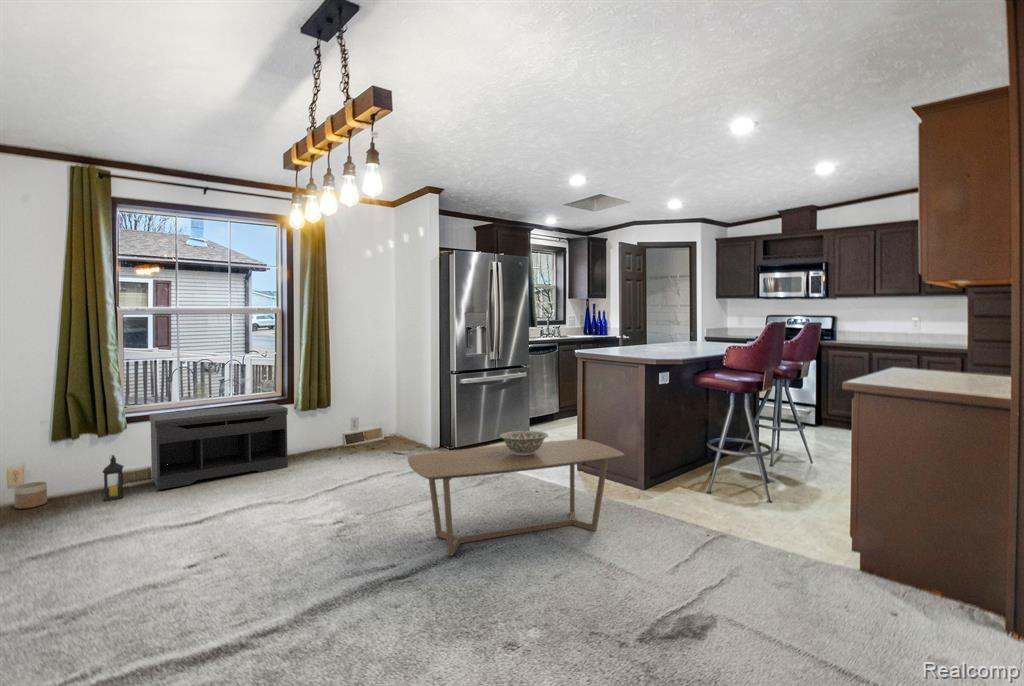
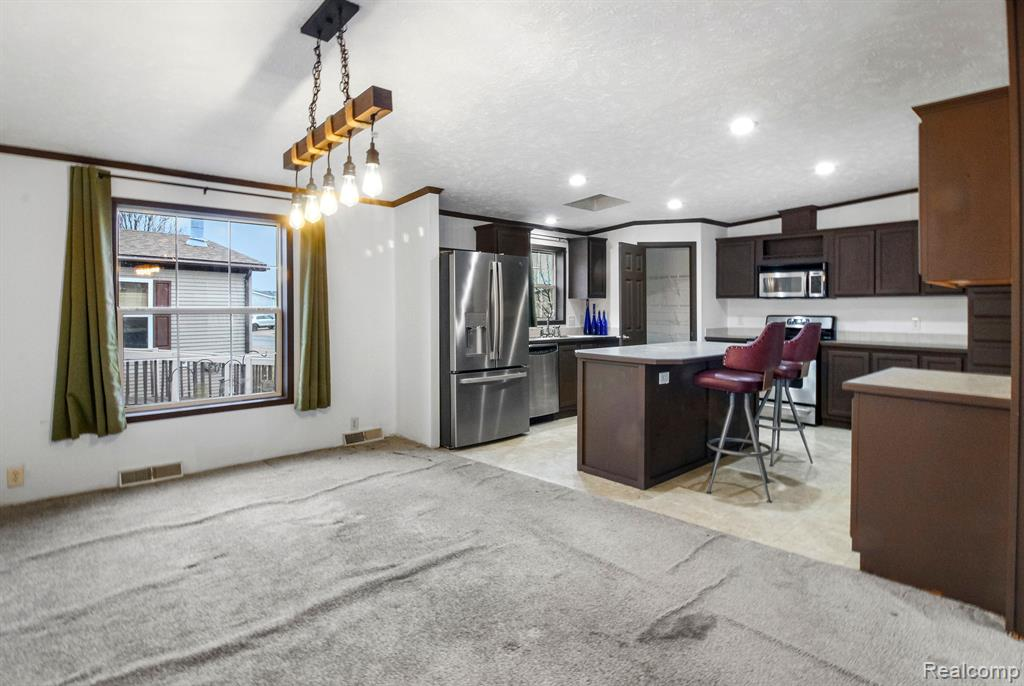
- coffee table (517, 471)
- lantern (113, 473)
- decorative bowl (523, 443)
- bench (221, 441)
- planter (31, 495)
